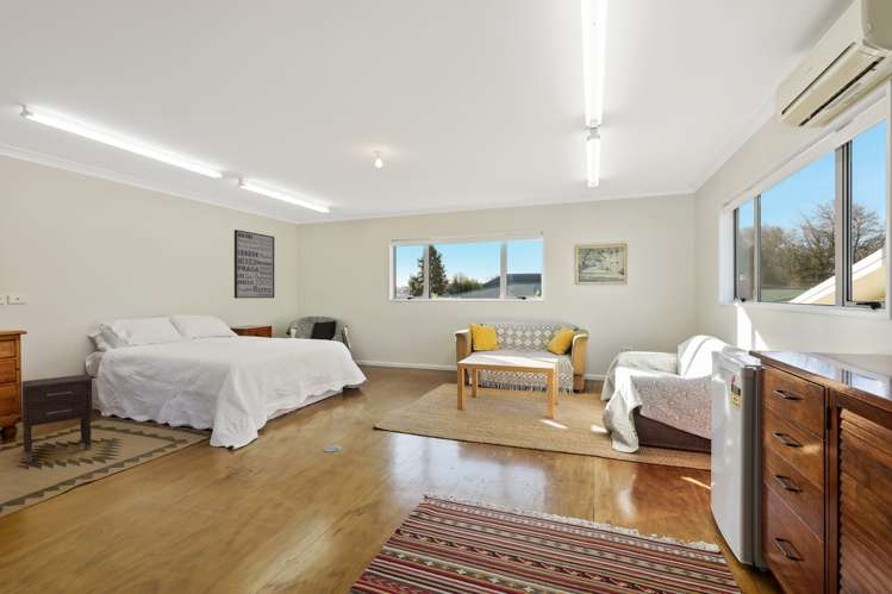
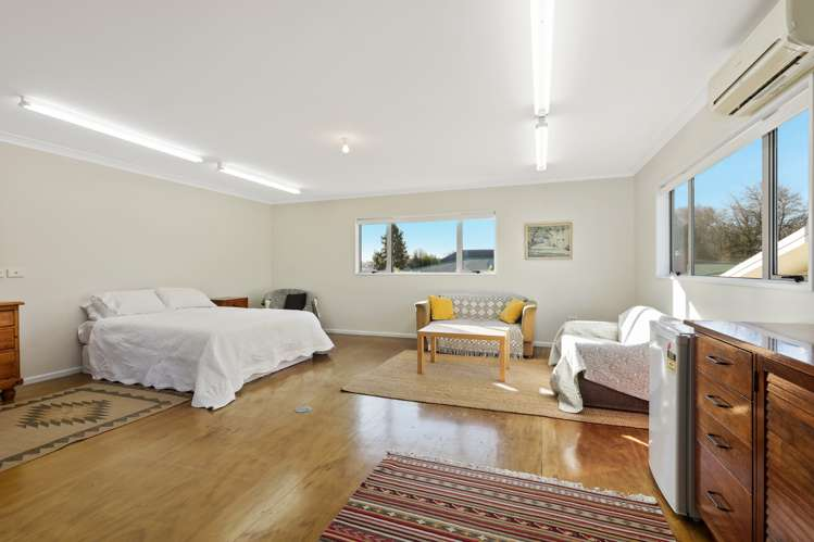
- nightstand (57, 414)
- wall art (255, 265)
